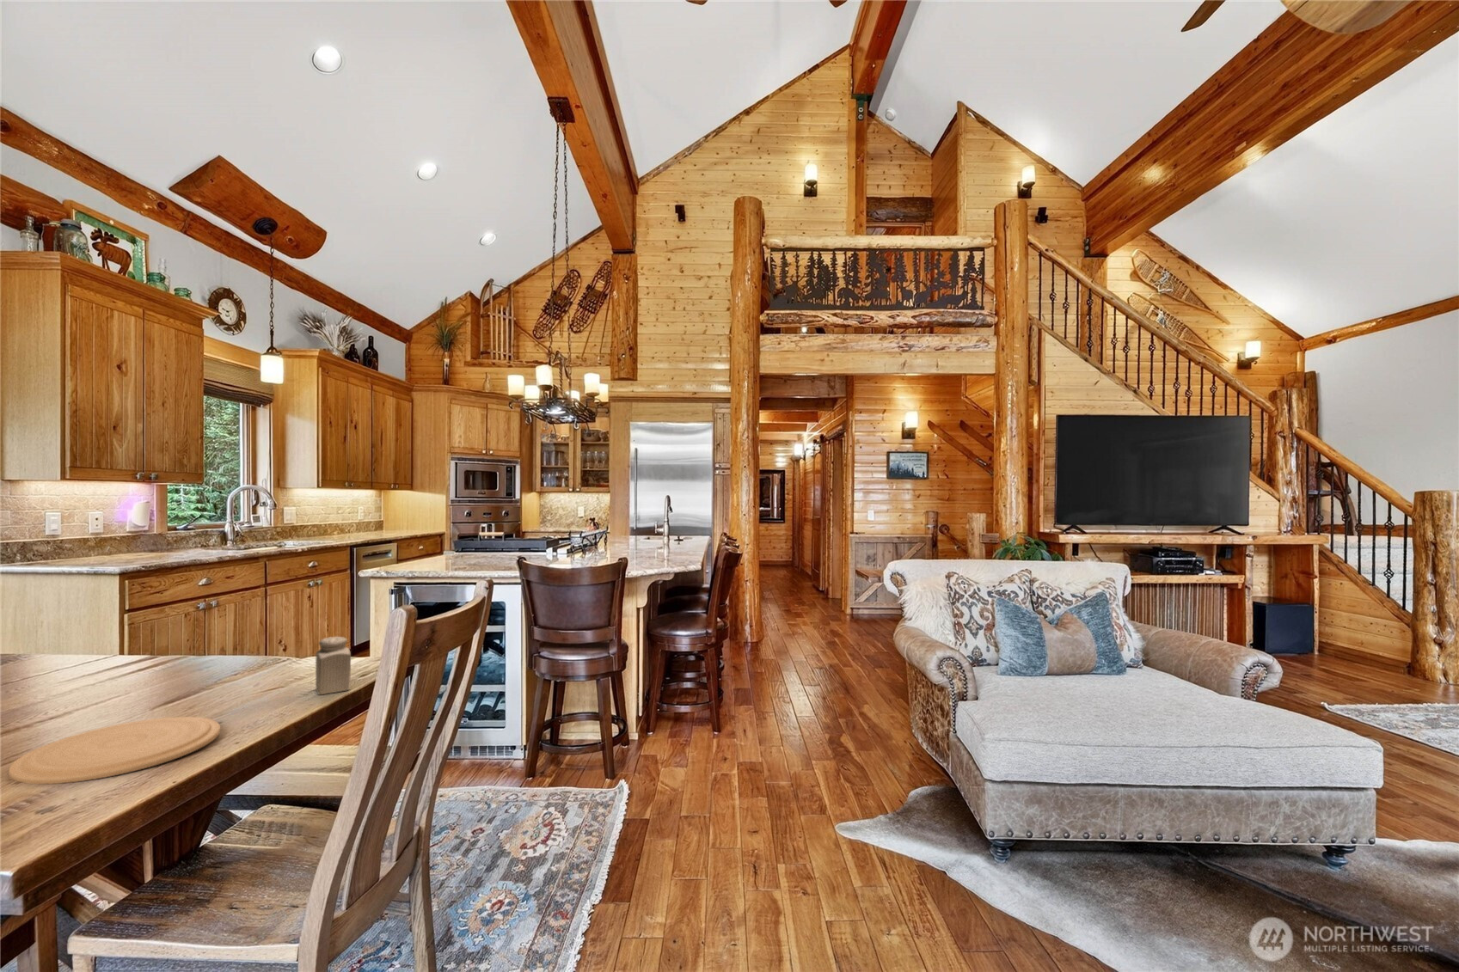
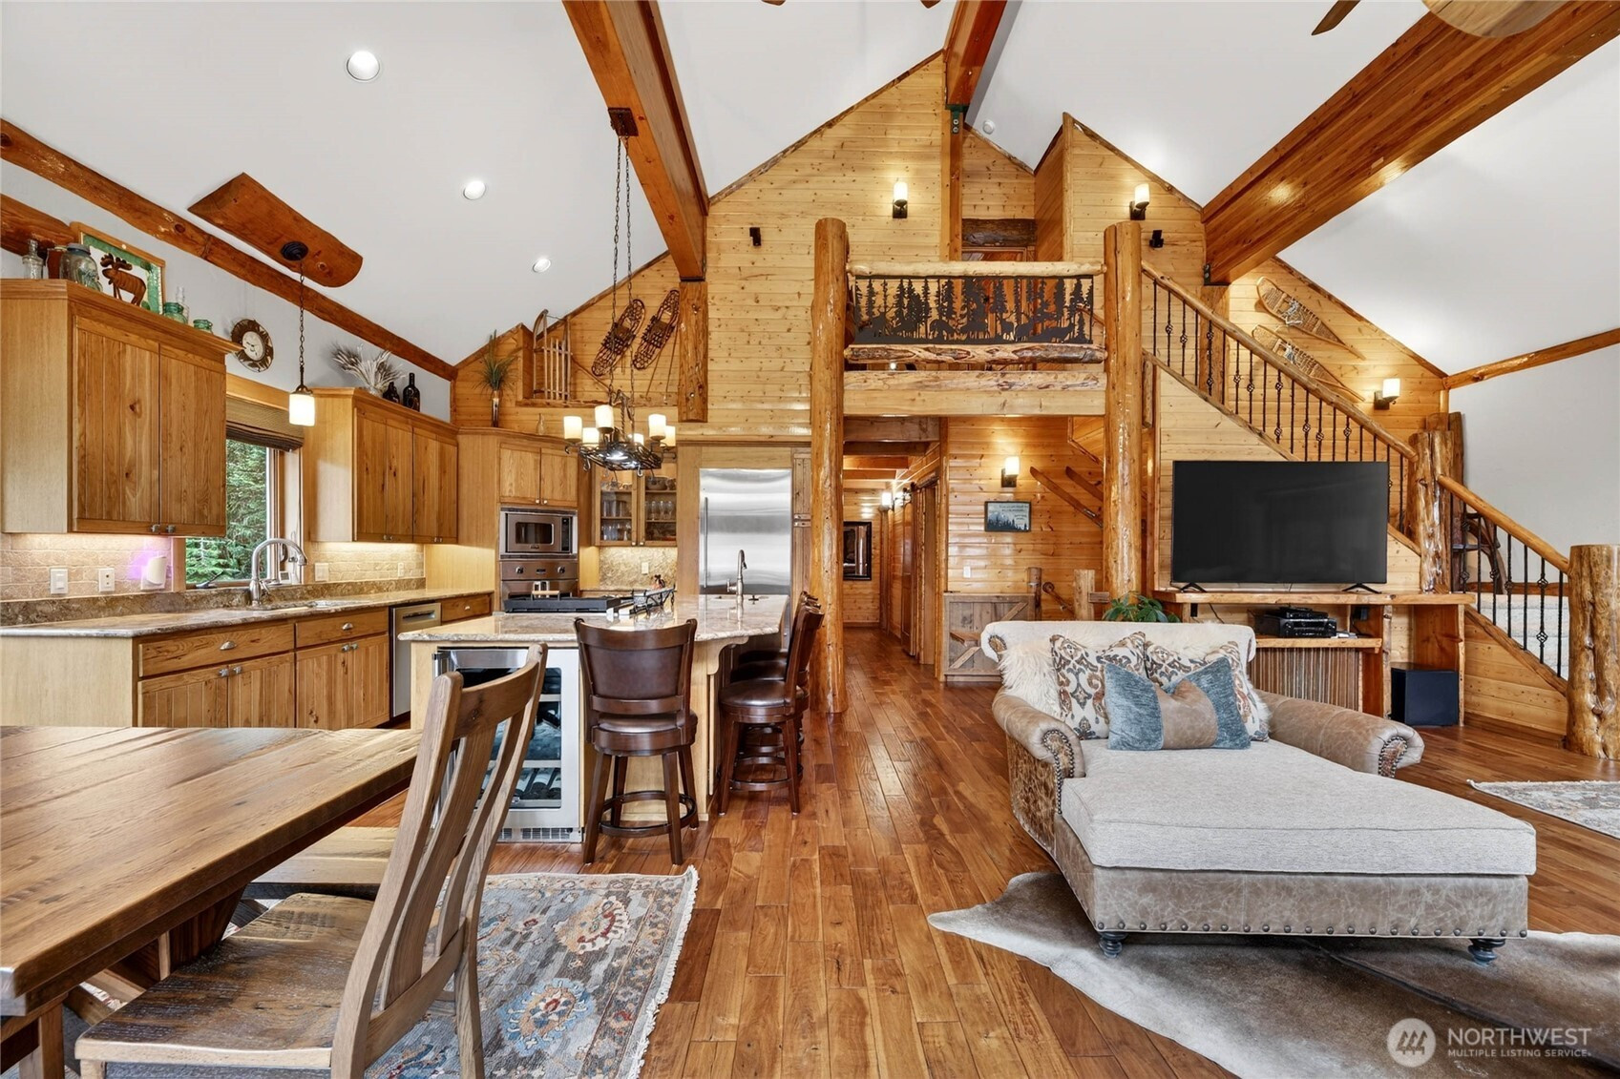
- plate (123, 745)
- salt shaker (333, 664)
